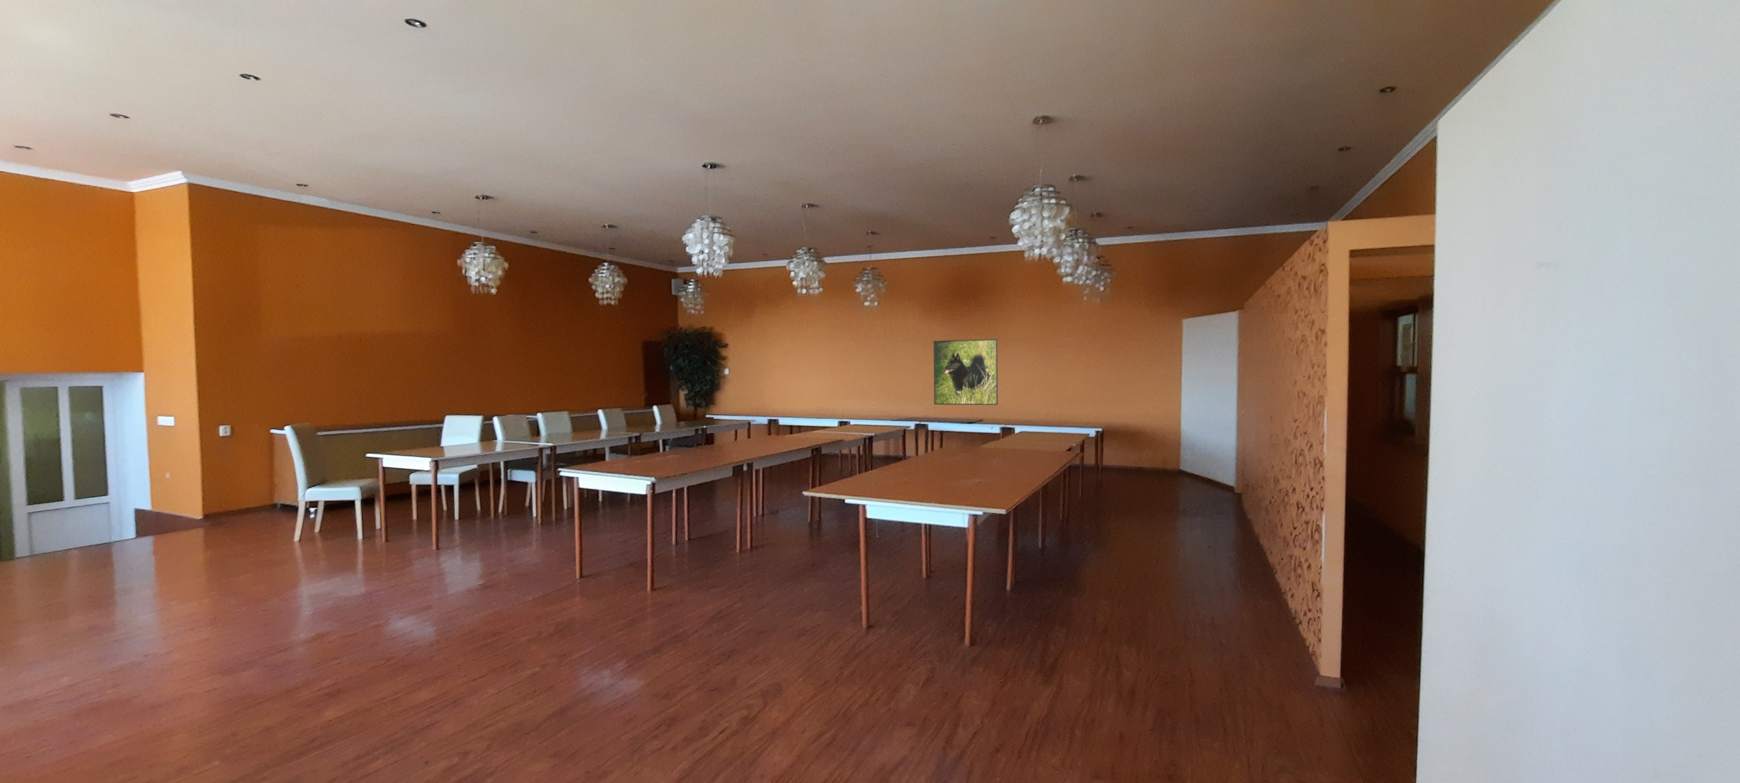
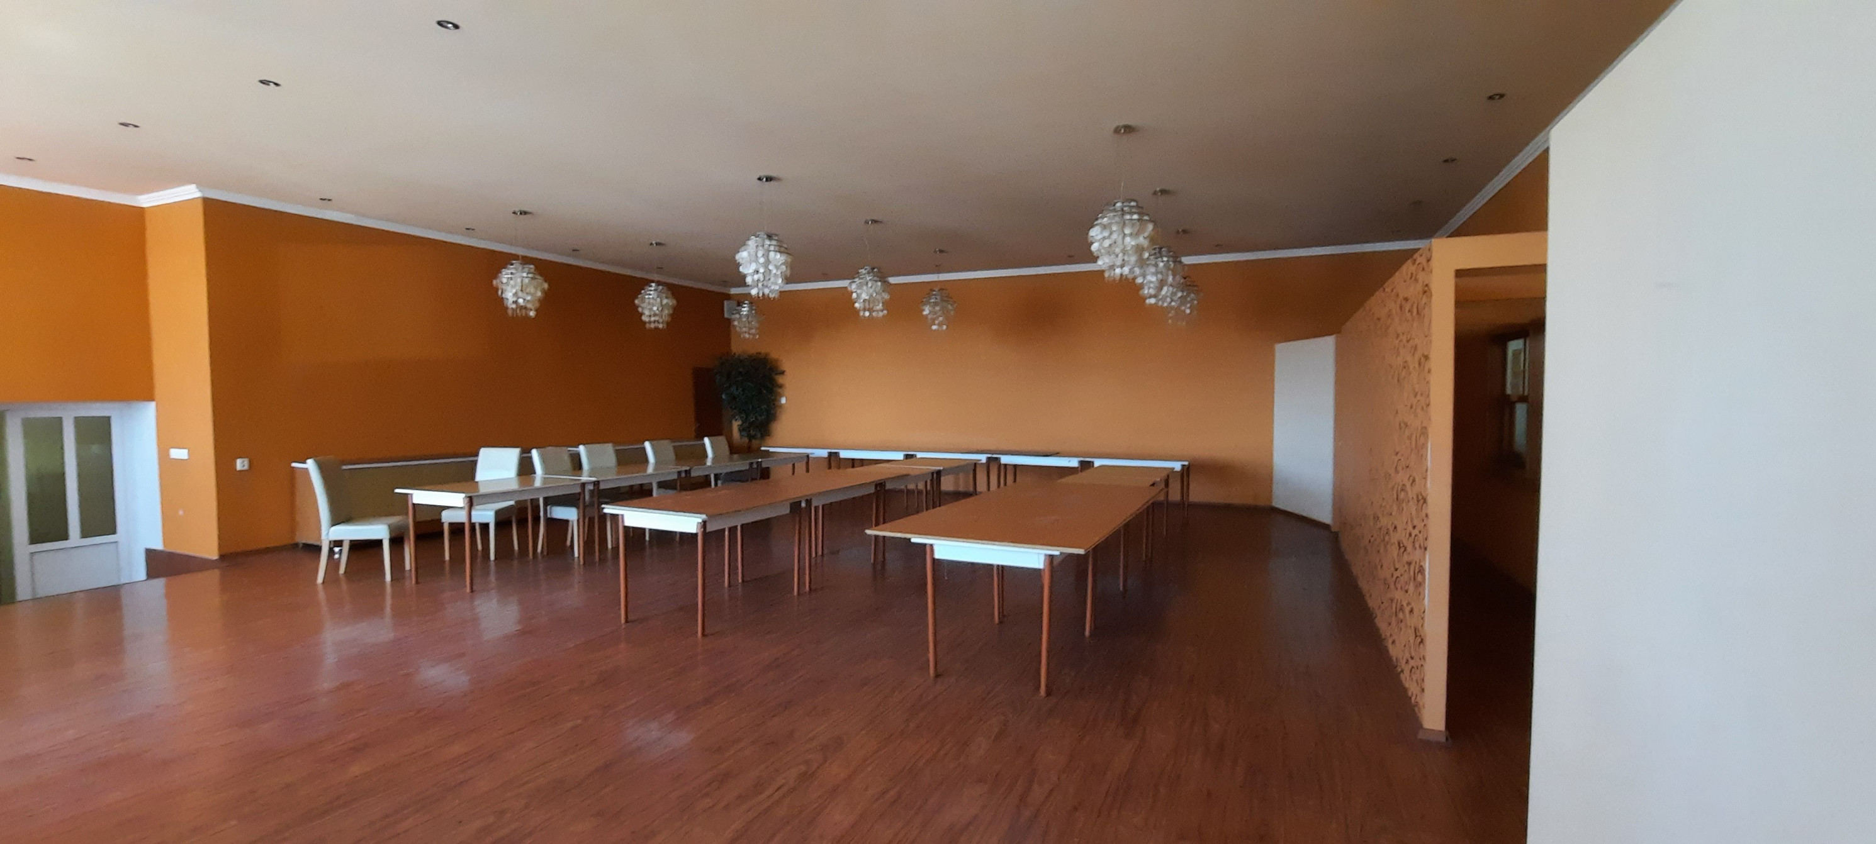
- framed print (964, 373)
